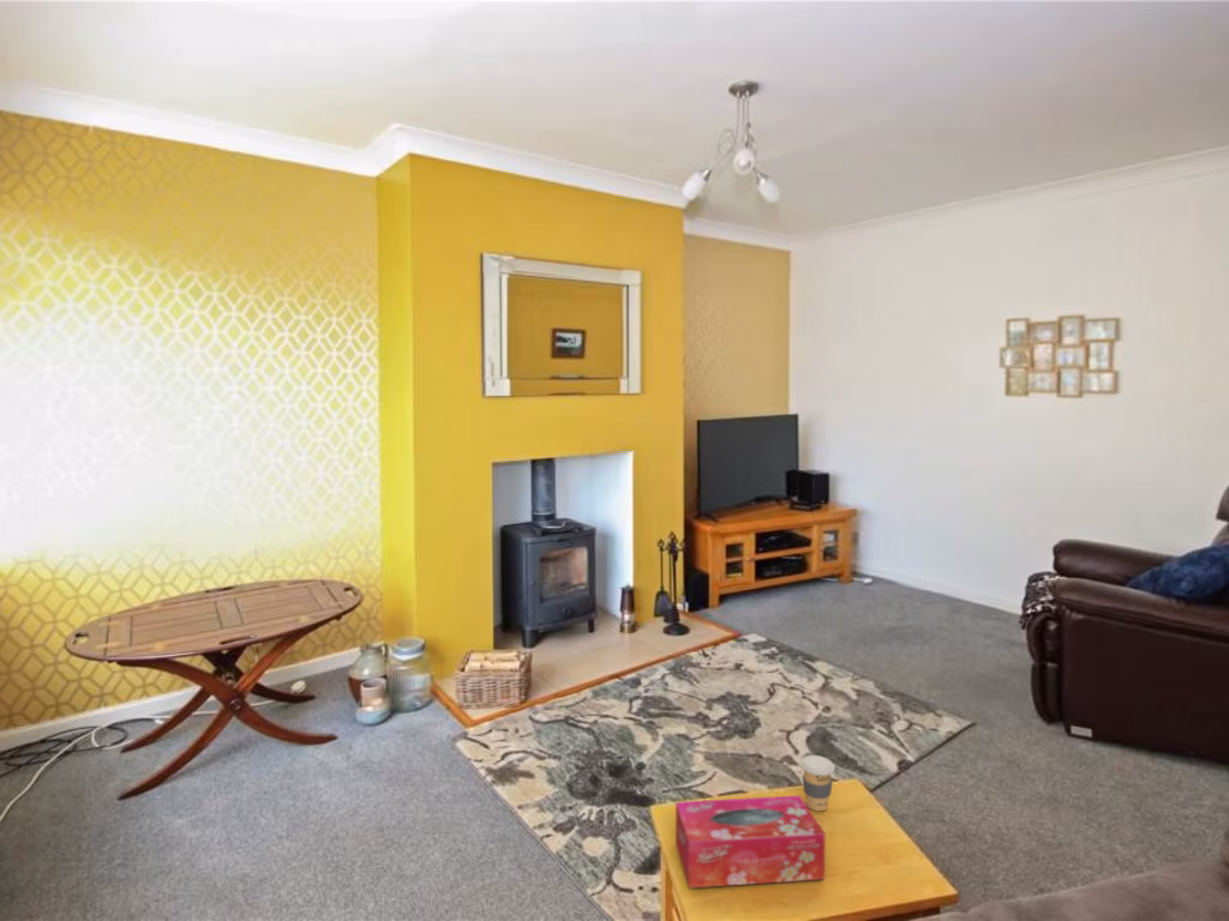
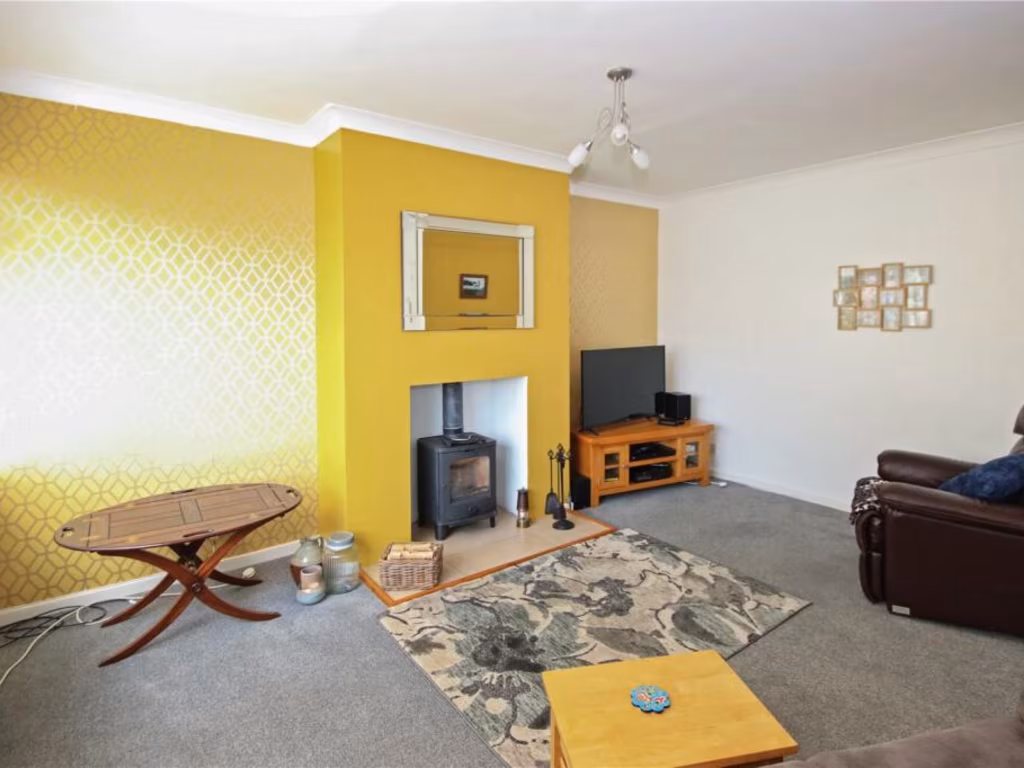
- tissue box (747, 838)
- coffee cup (816, 783)
